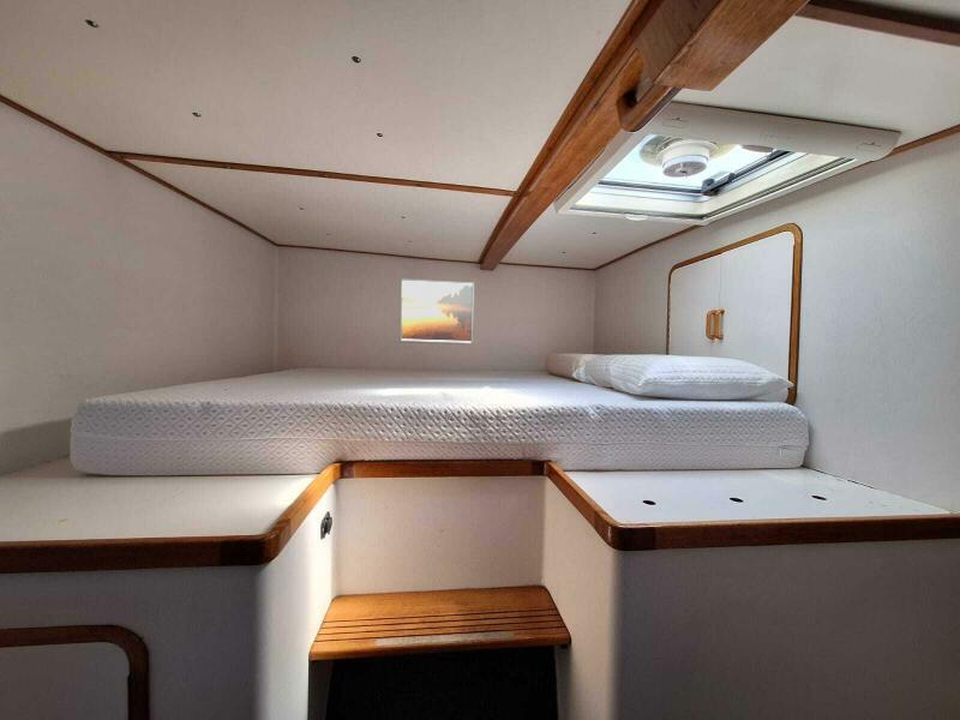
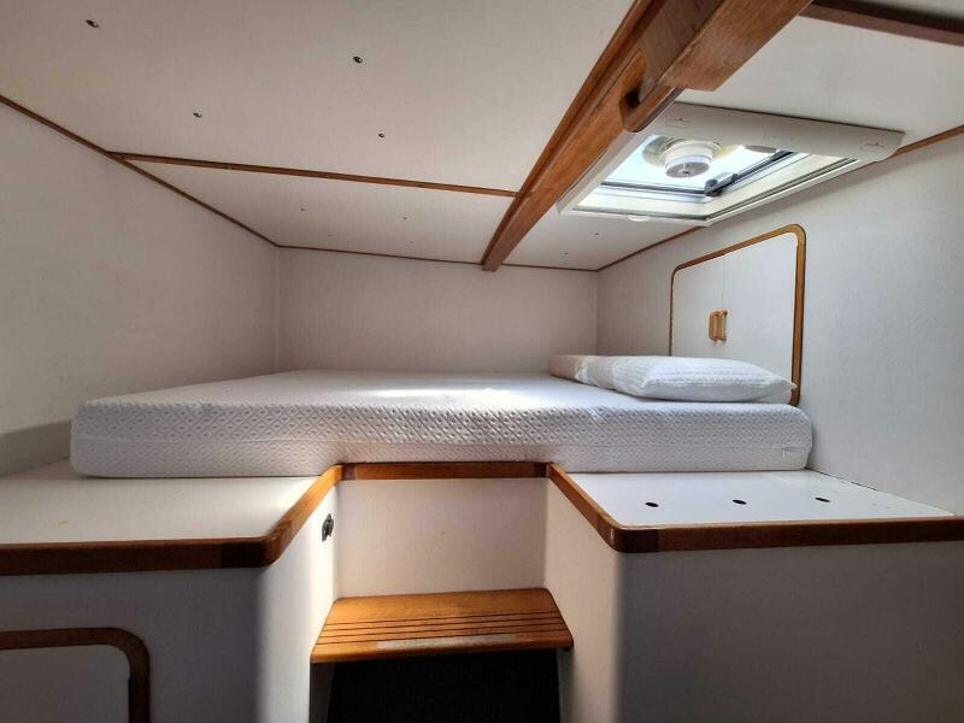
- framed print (437, 312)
